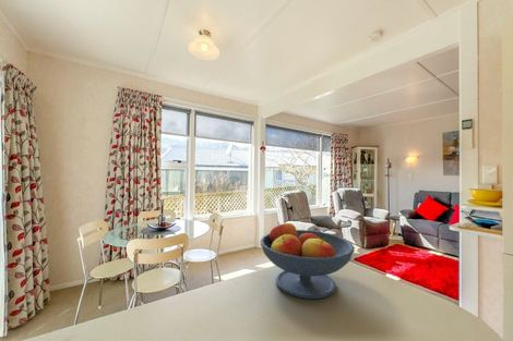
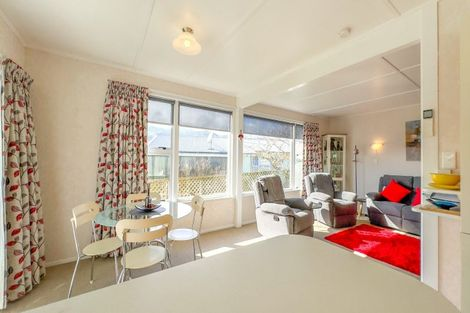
- fruit bowl (305, 254)
